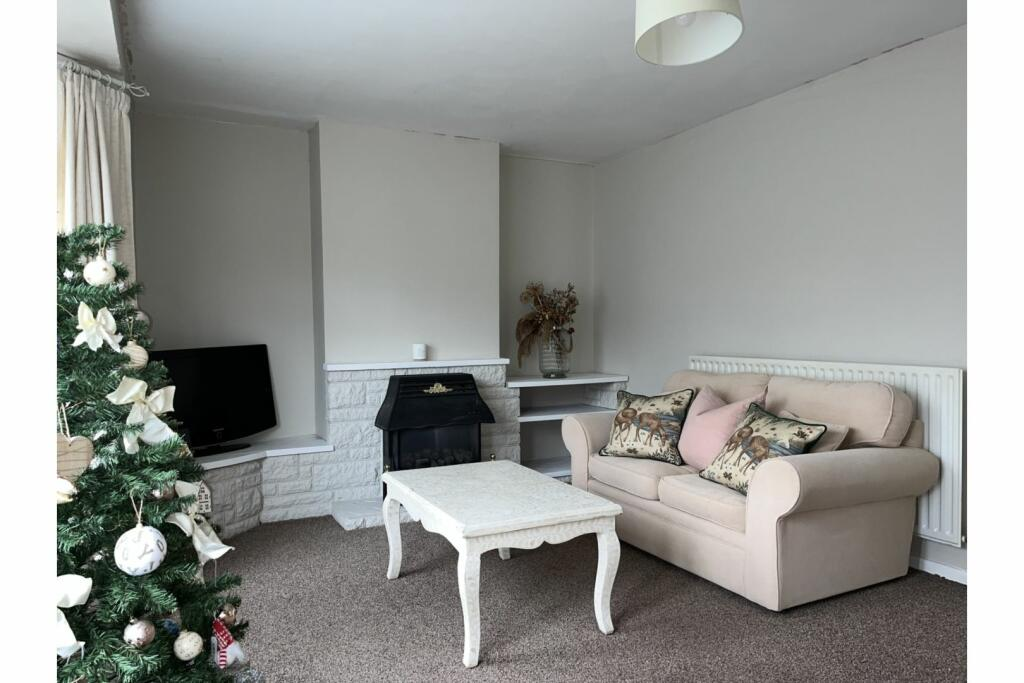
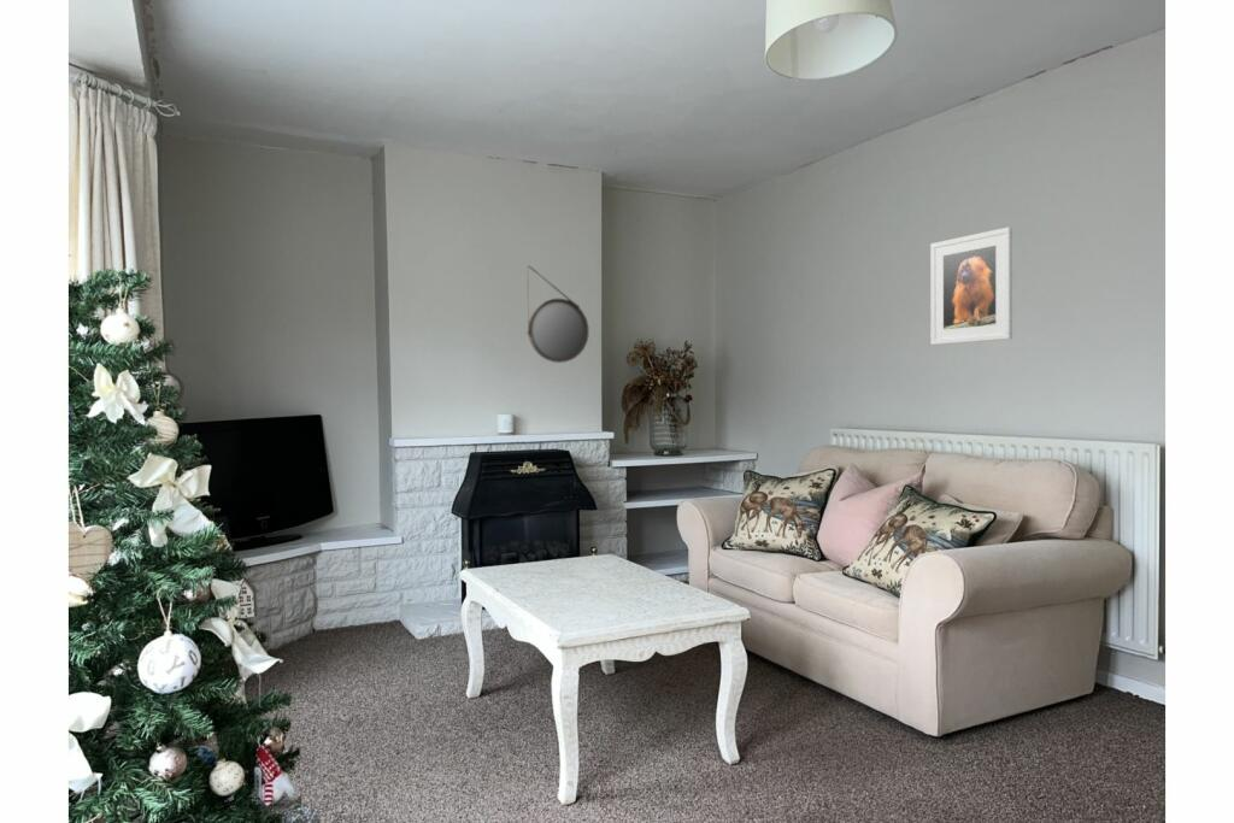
+ home mirror (557, 314)
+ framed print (969, 288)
